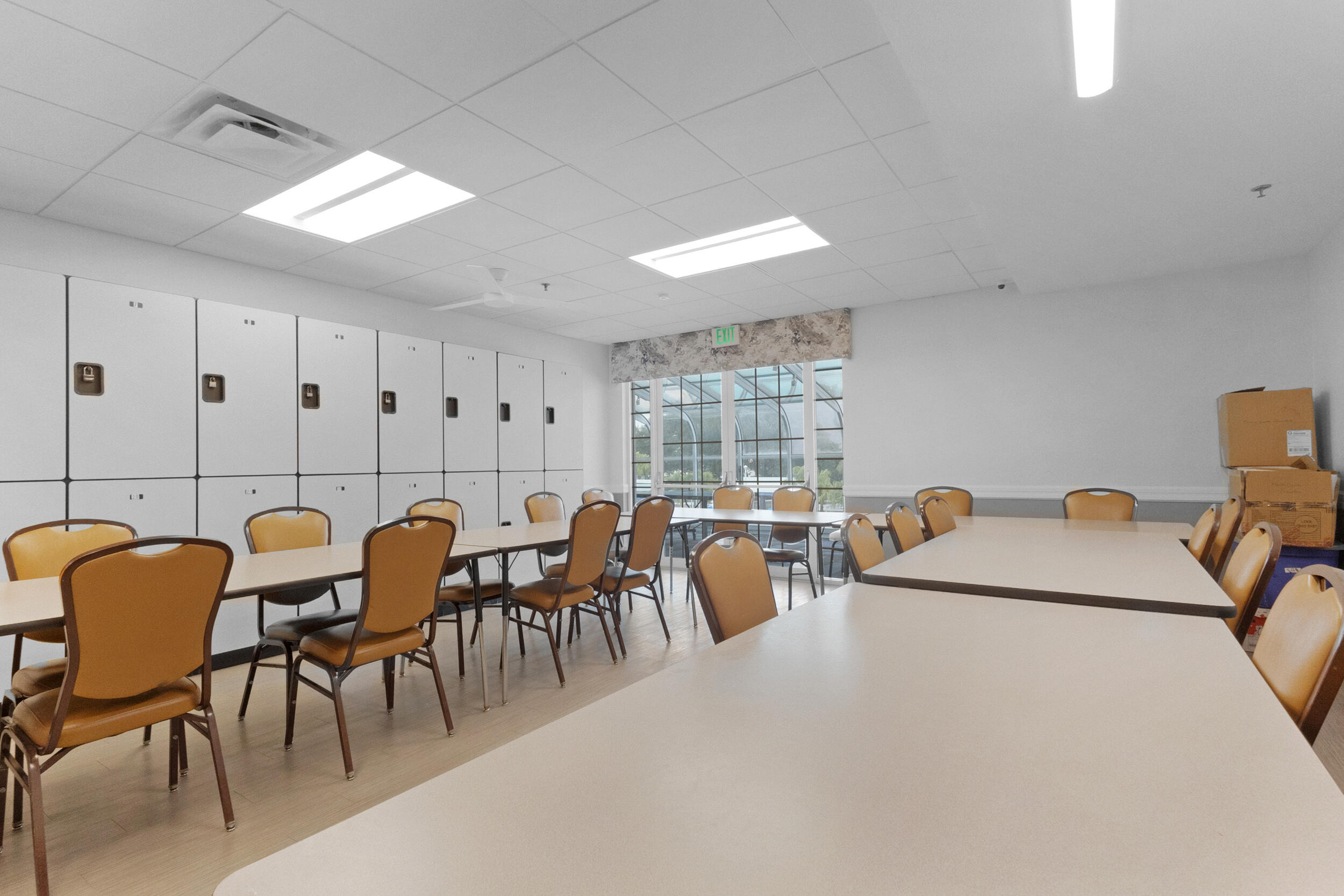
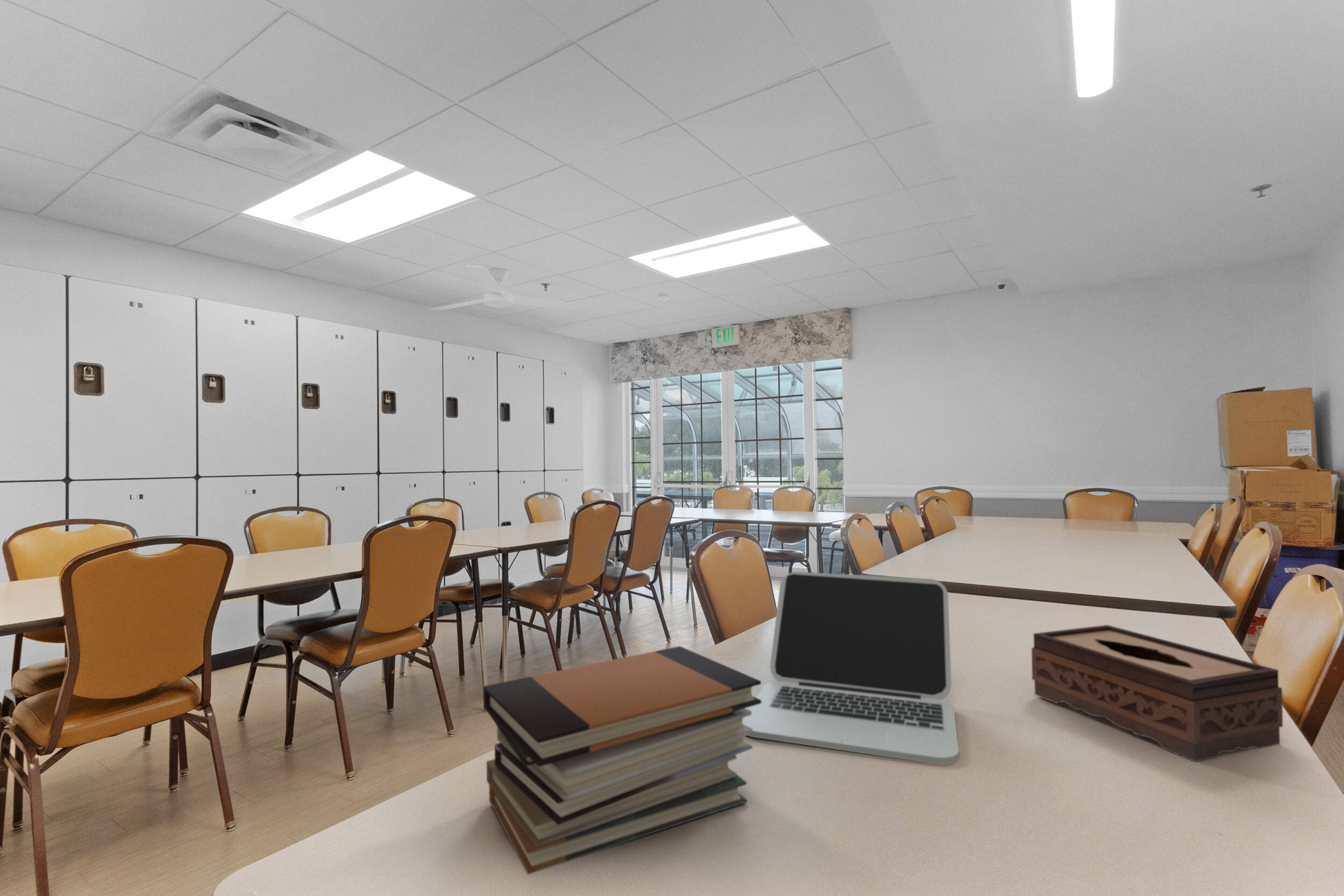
+ book stack (623, 742)
+ tissue box (1145, 683)
+ laptop (852, 649)
